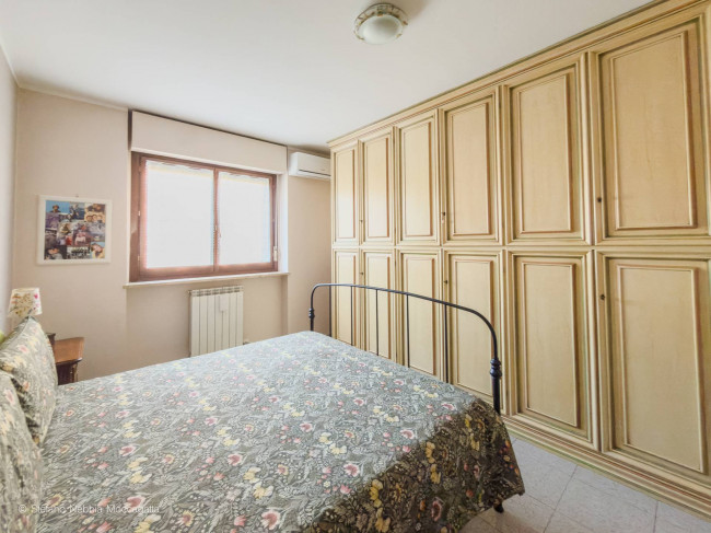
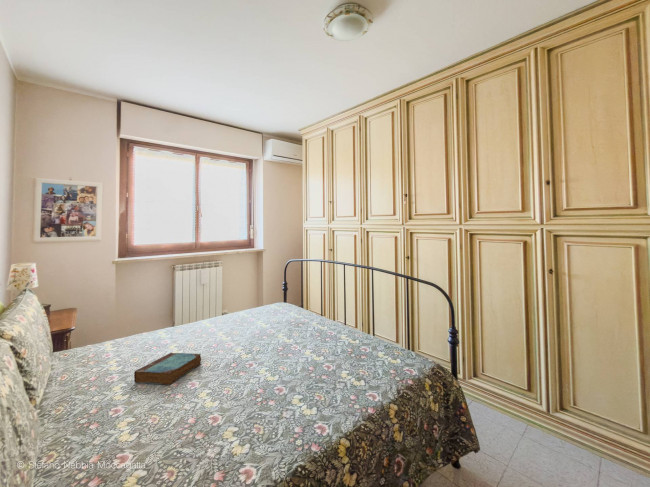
+ book (170, 367)
